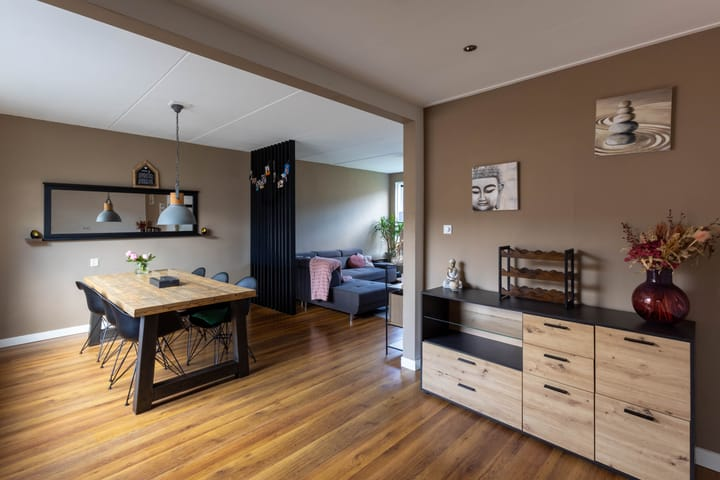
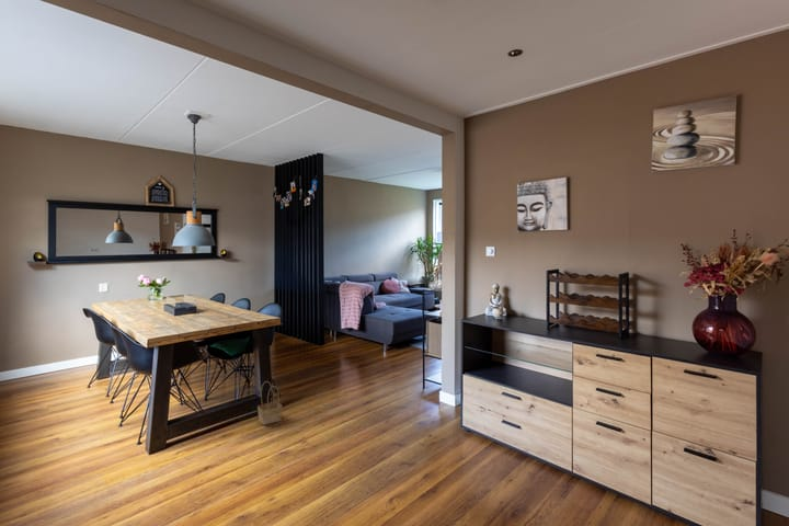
+ basket (271, 401)
